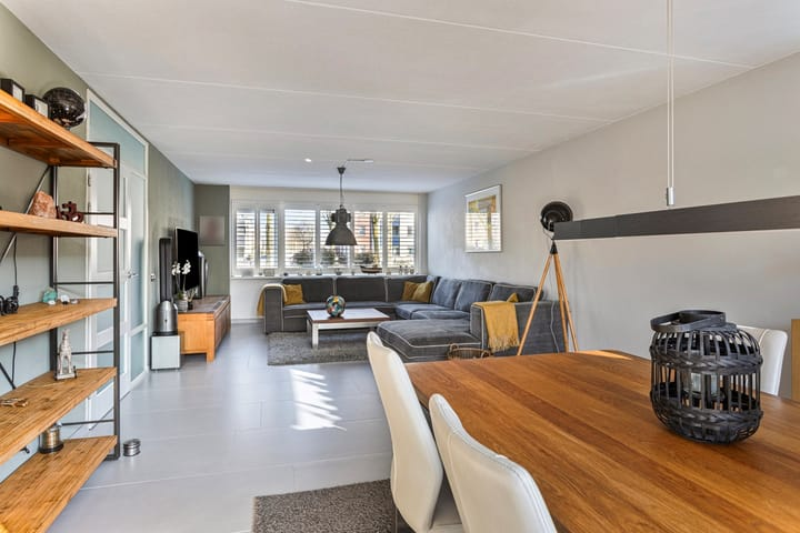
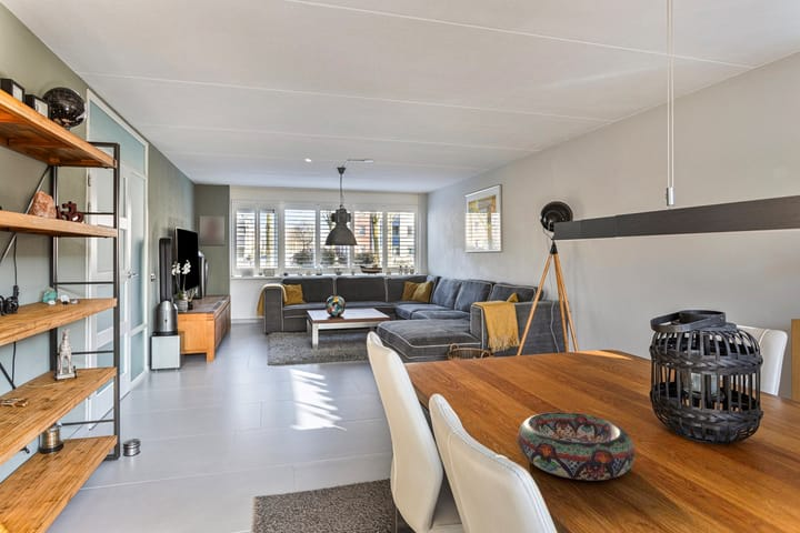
+ decorative bowl (573, 443)
